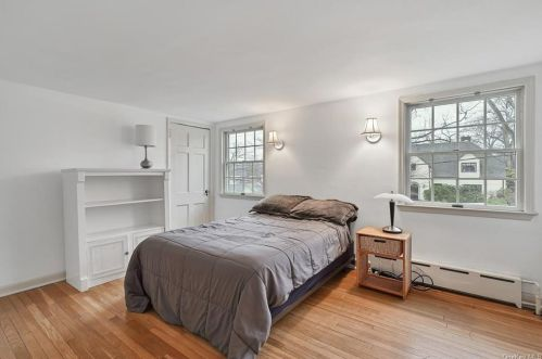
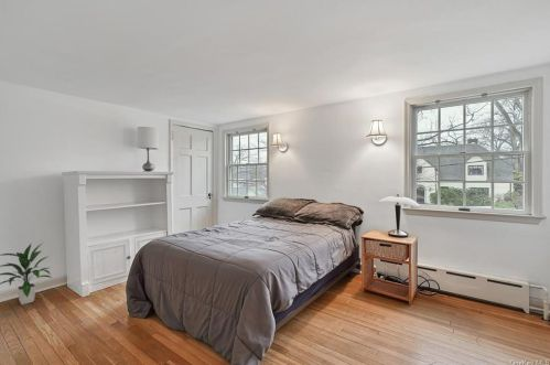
+ indoor plant (24, 272)
